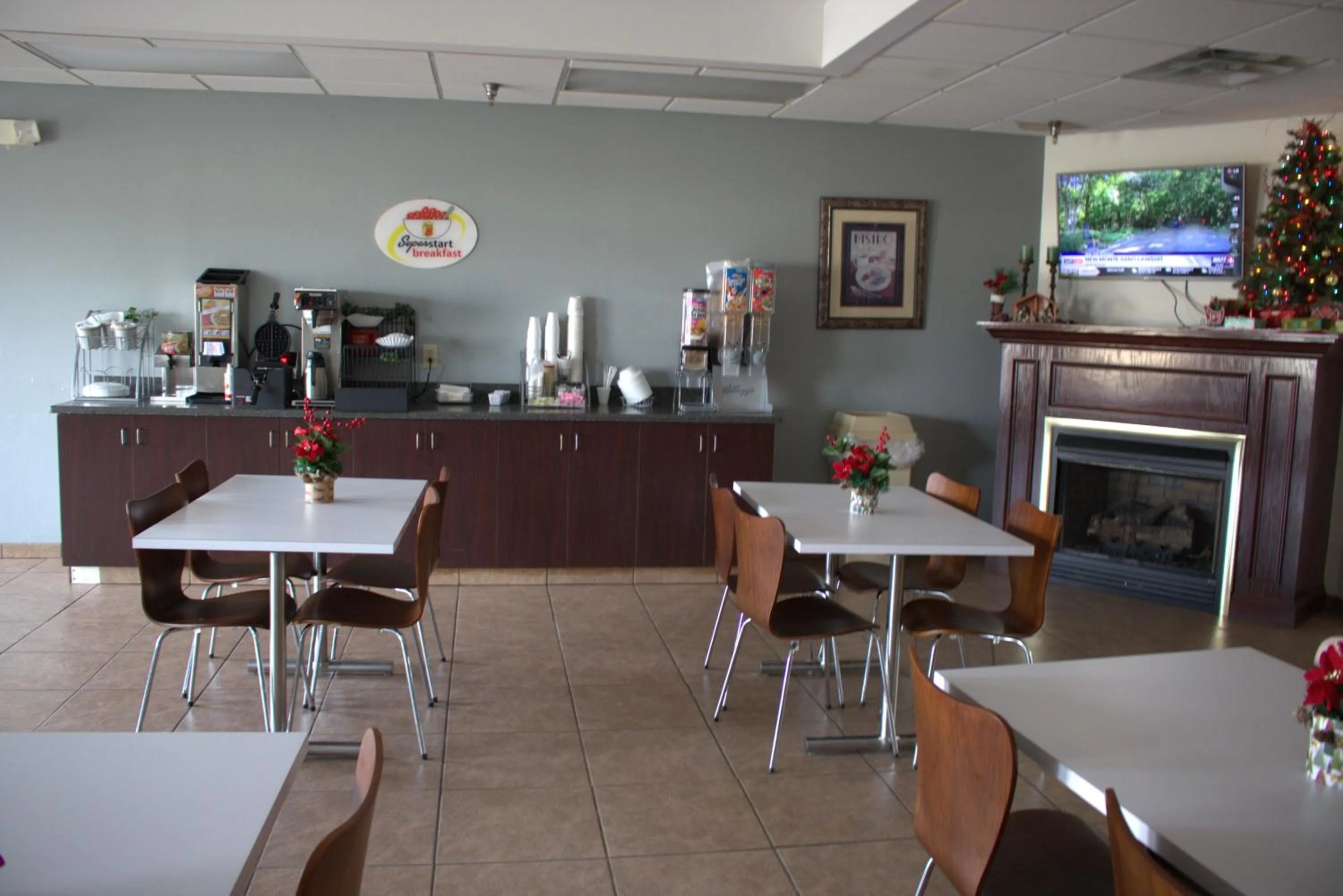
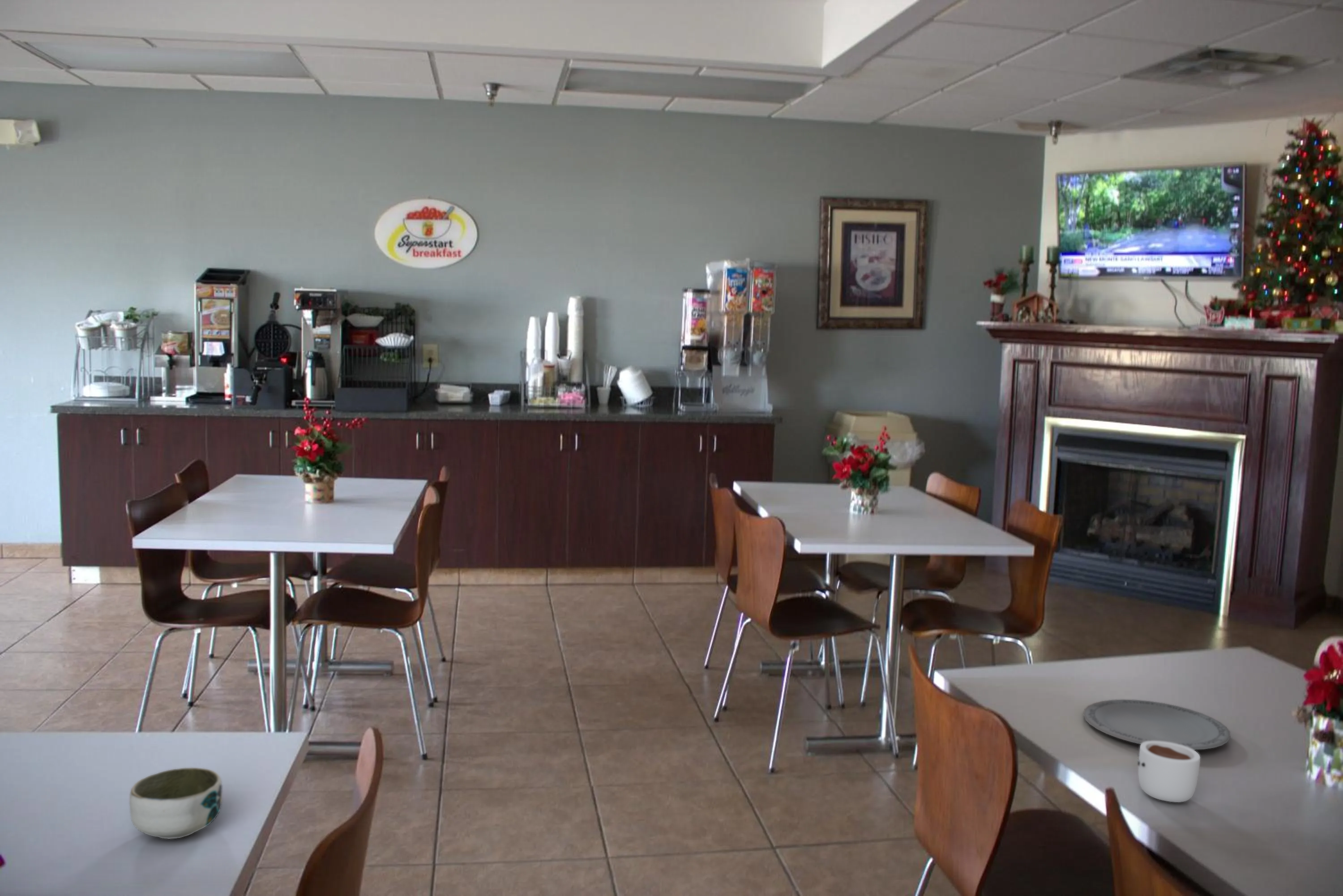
+ plate (1155, 725)
+ bowl (176, 806)
+ mug (1168, 771)
